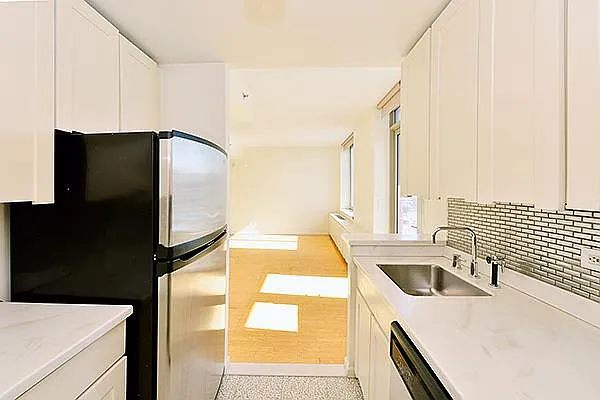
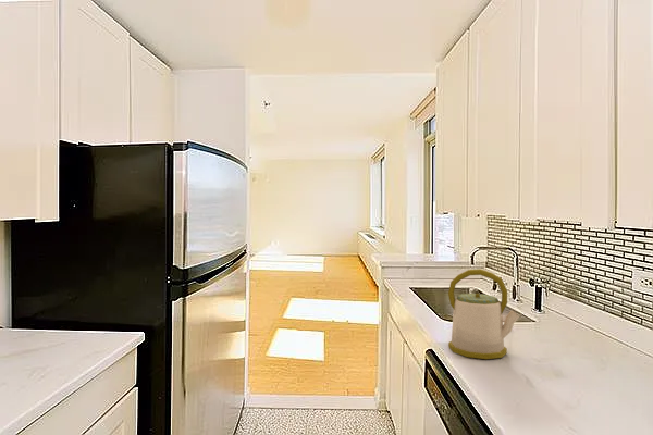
+ kettle (482, 310)
